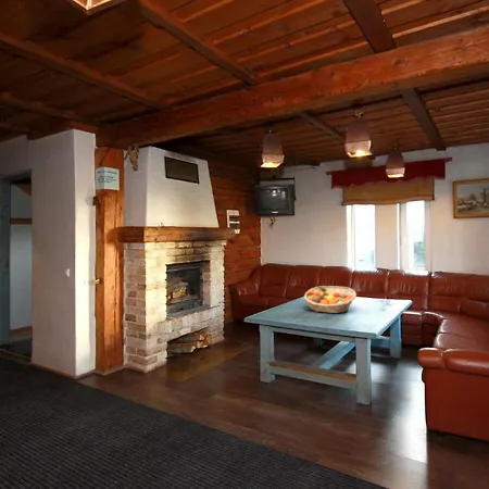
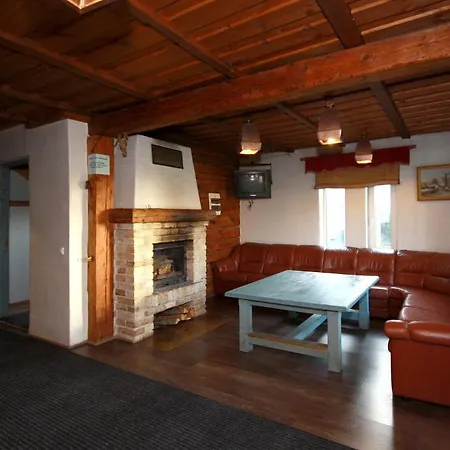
- fruit basket (329, 299)
